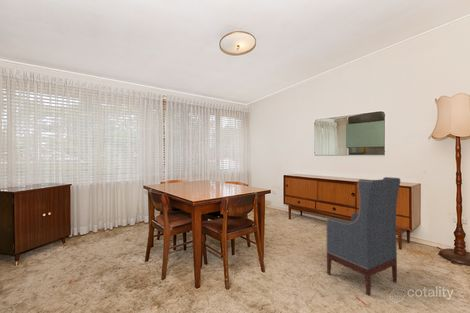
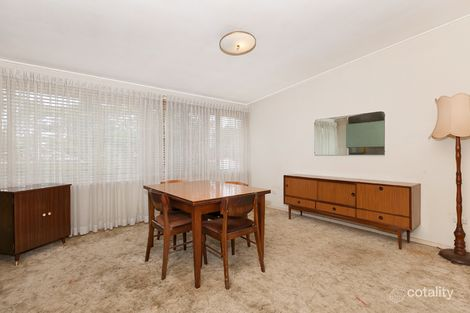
- armchair (361, 227)
